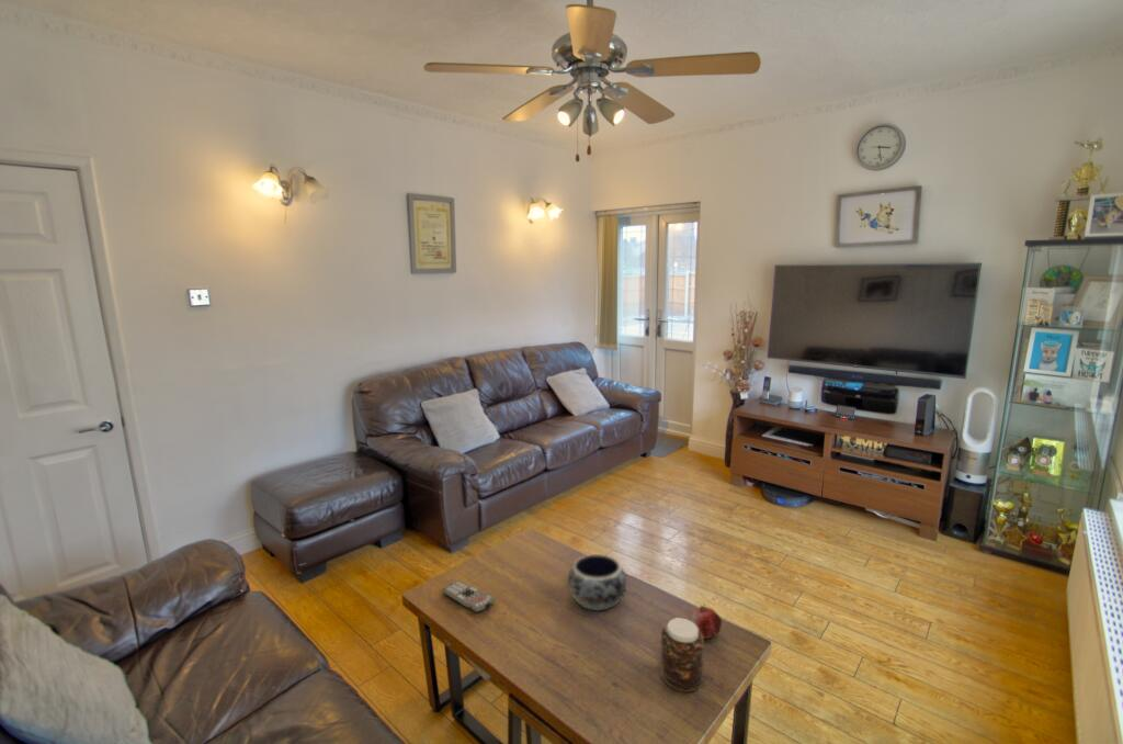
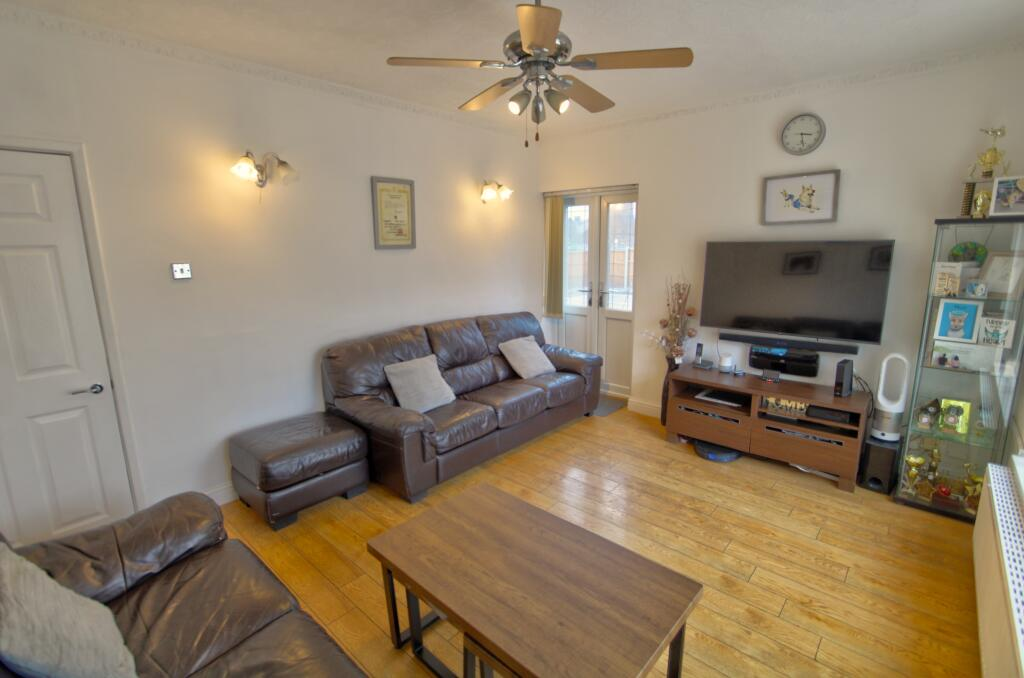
- jar (682, 652)
- fruit (705, 619)
- decorative bowl (597, 580)
- remote control (467, 595)
